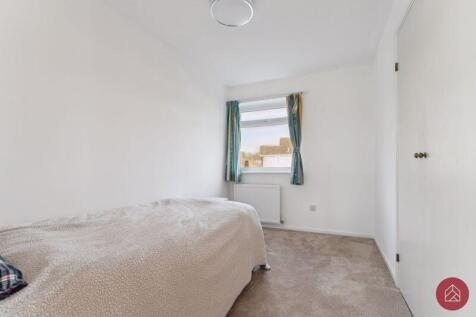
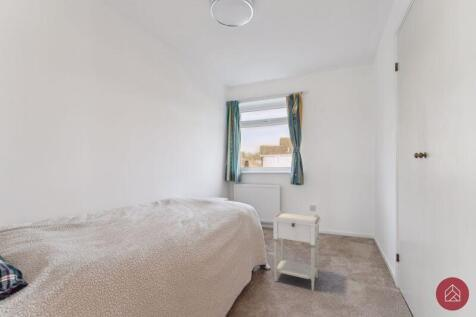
+ nightstand (296, 240)
